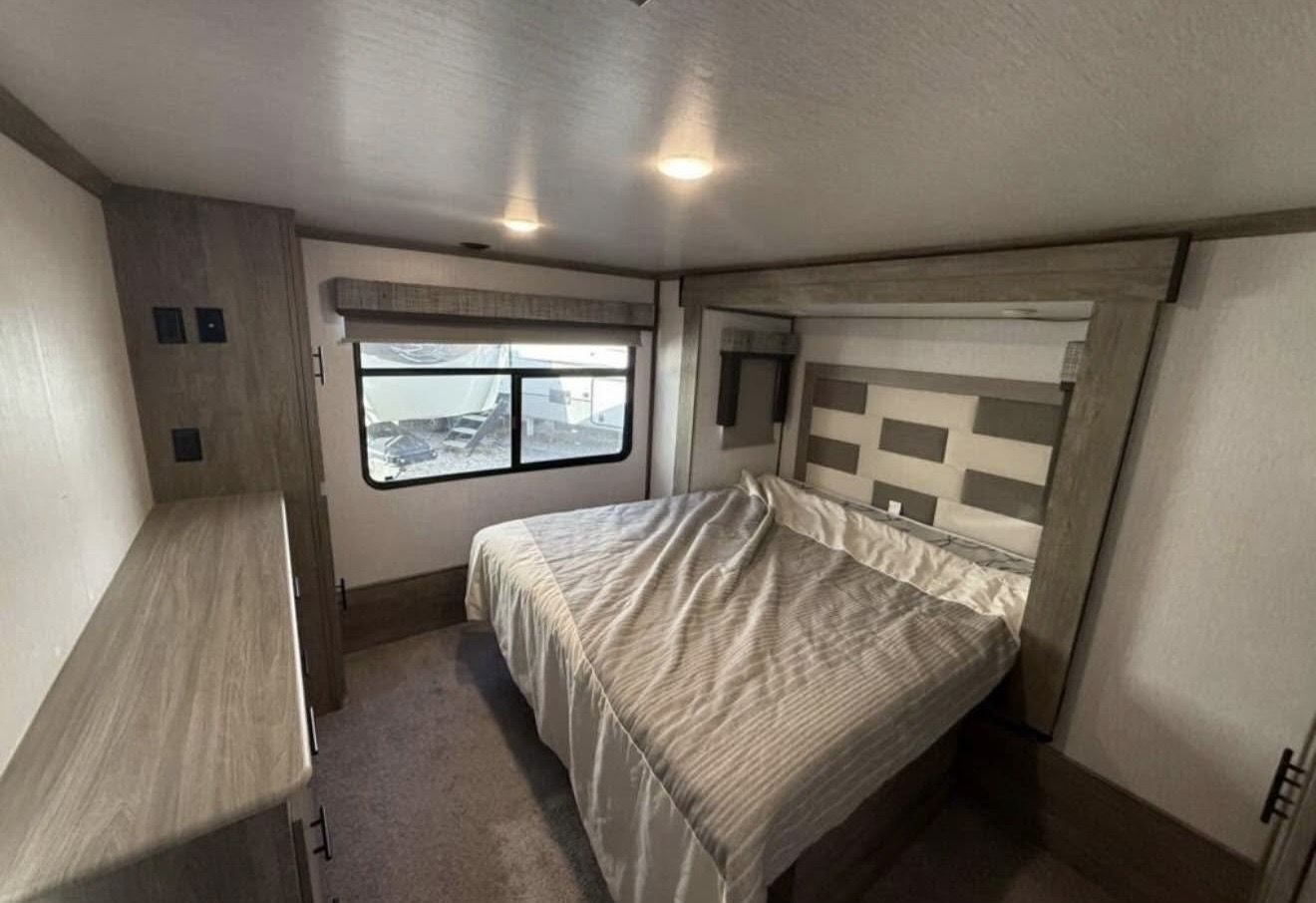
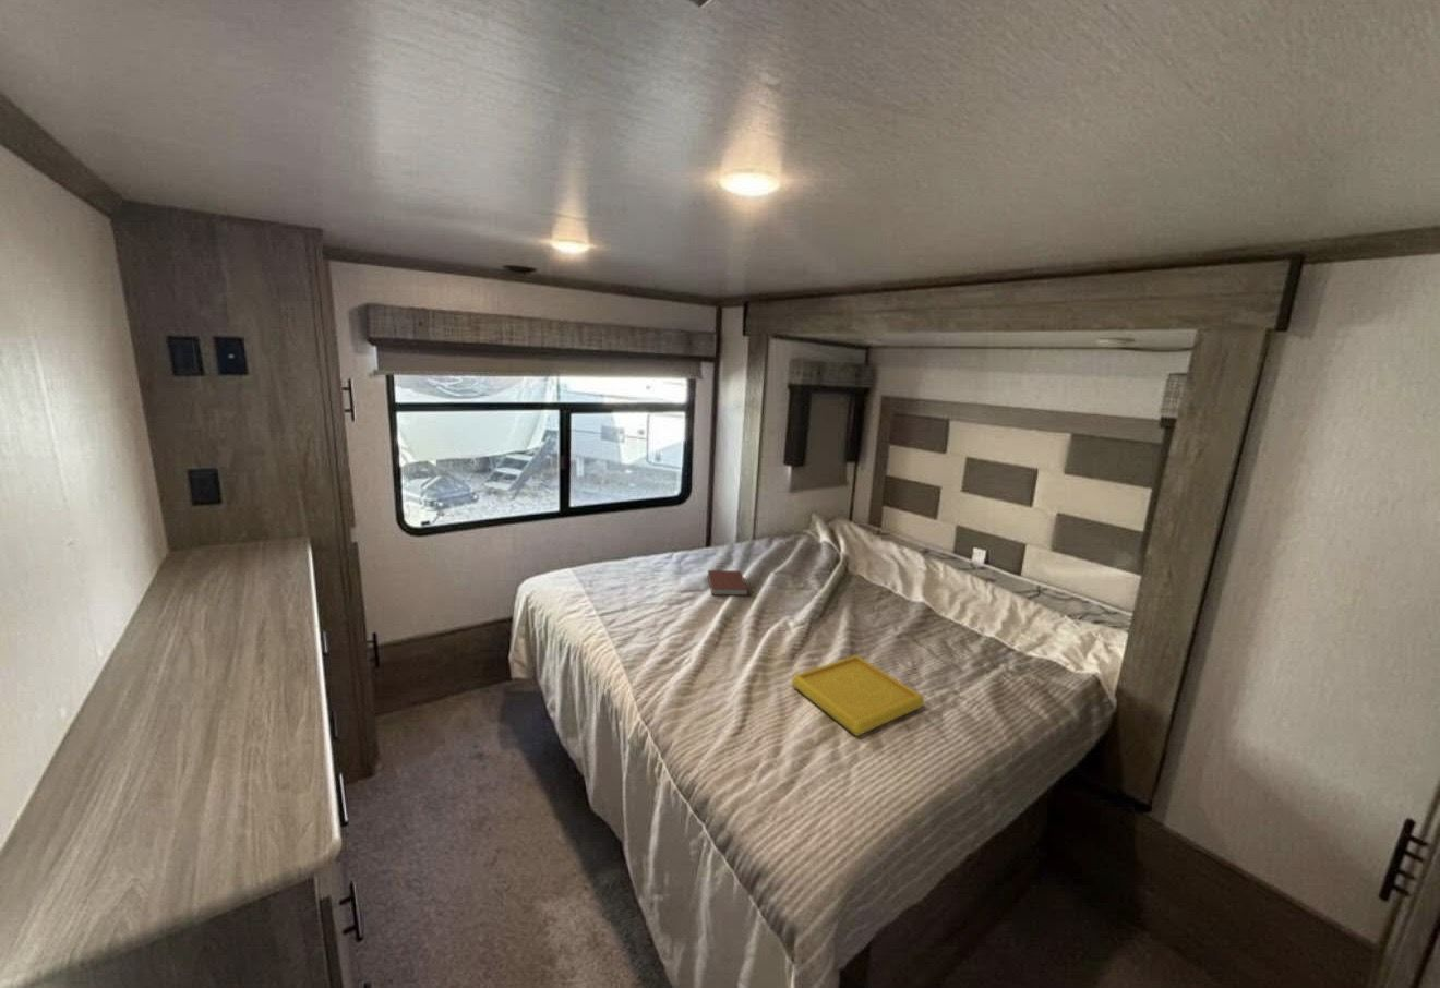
+ book (727, 582)
+ serving tray (857, 690)
